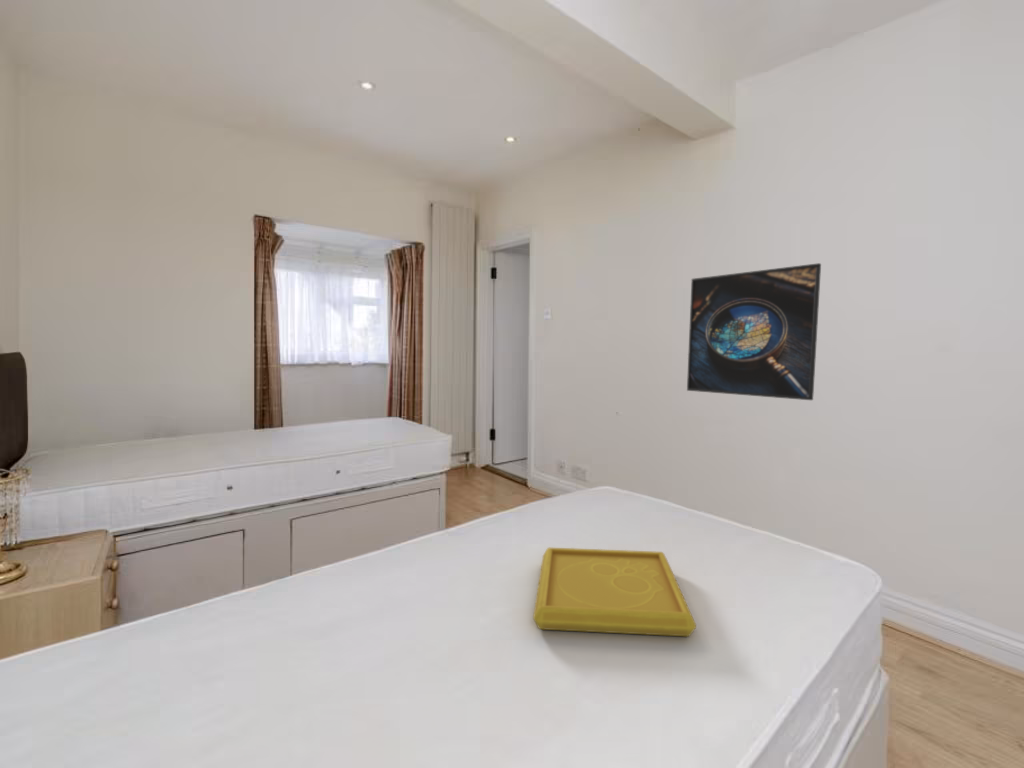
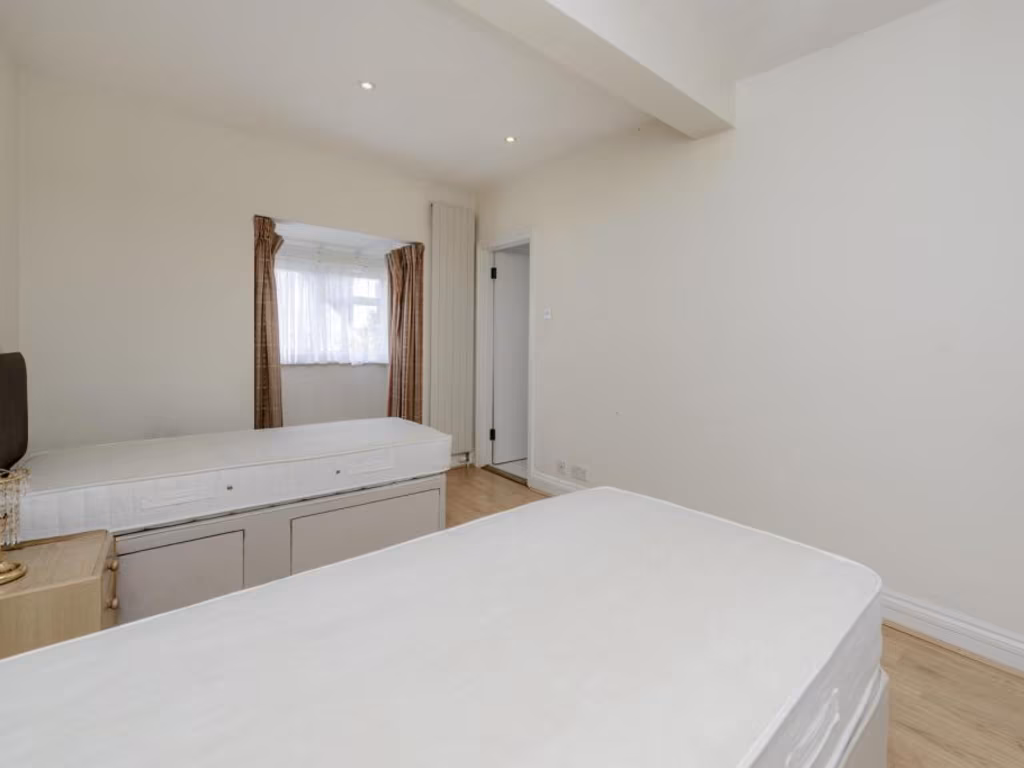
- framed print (746, 333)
- serving tray (608, 585)
